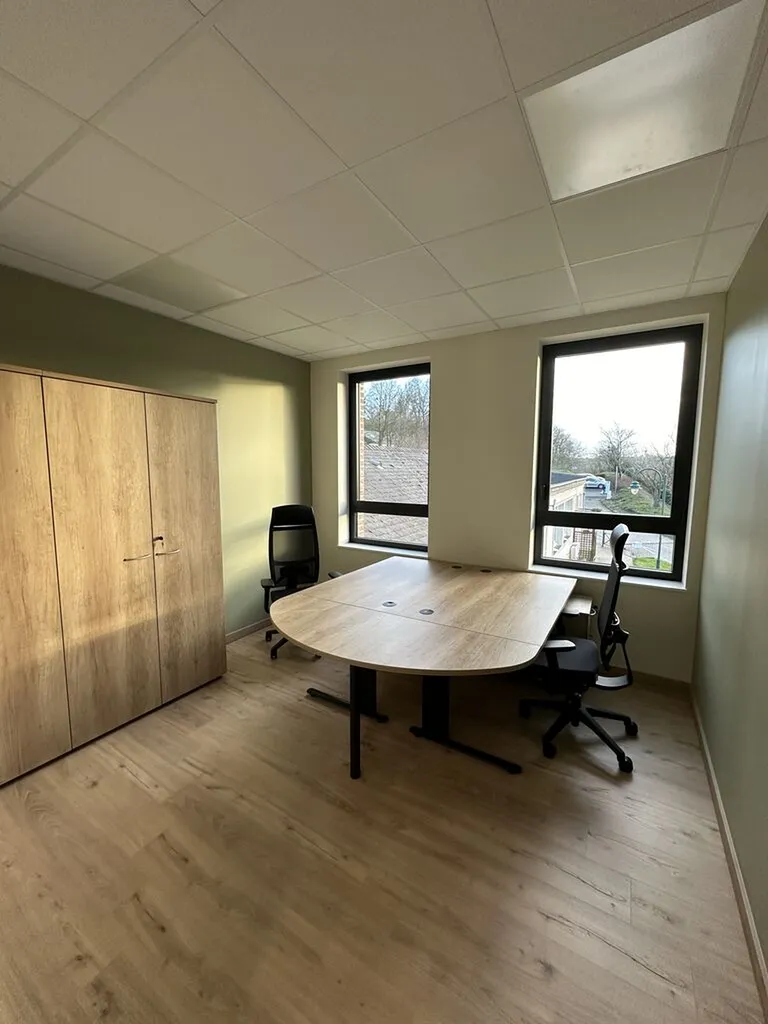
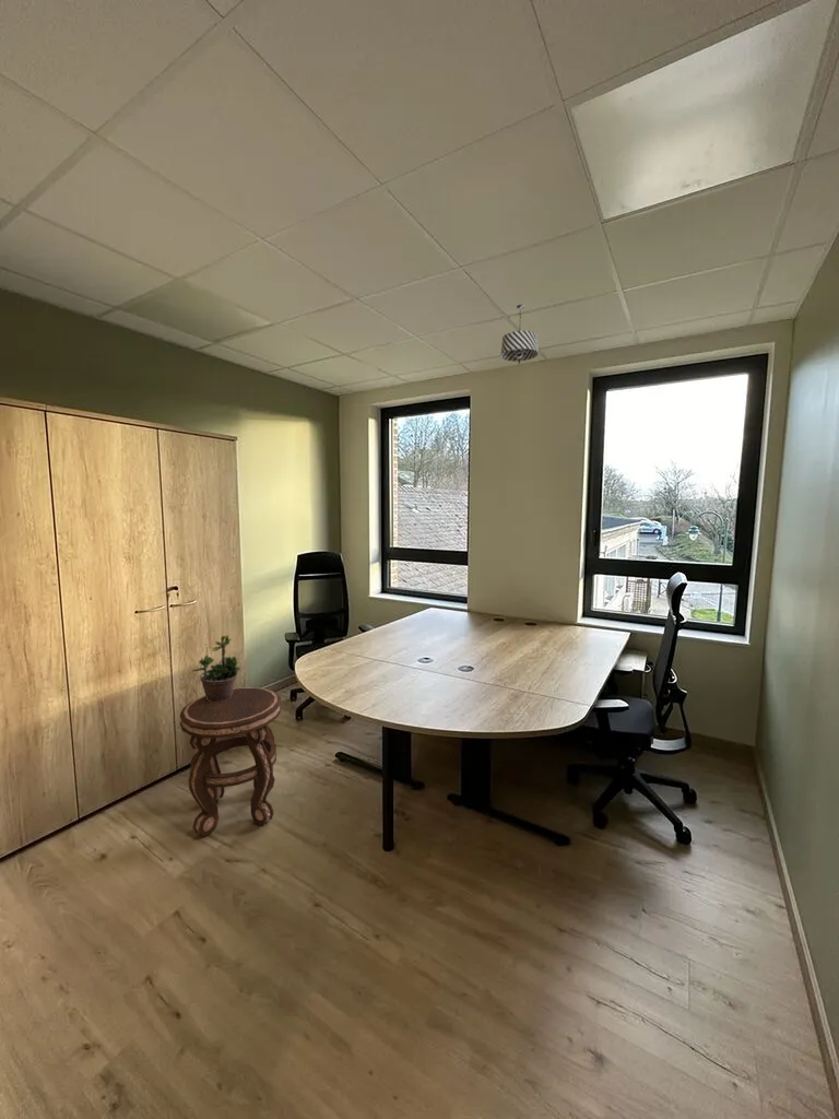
+ pendant light (519, 334)
+ side table (234, 746)
+ potted plant (220, 665)
